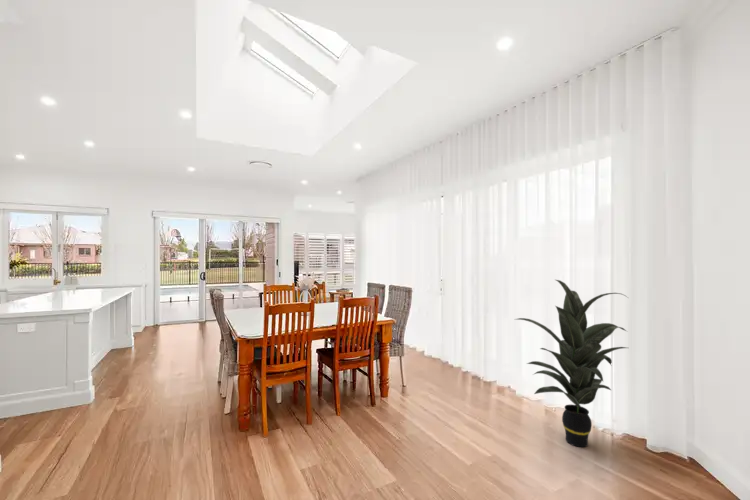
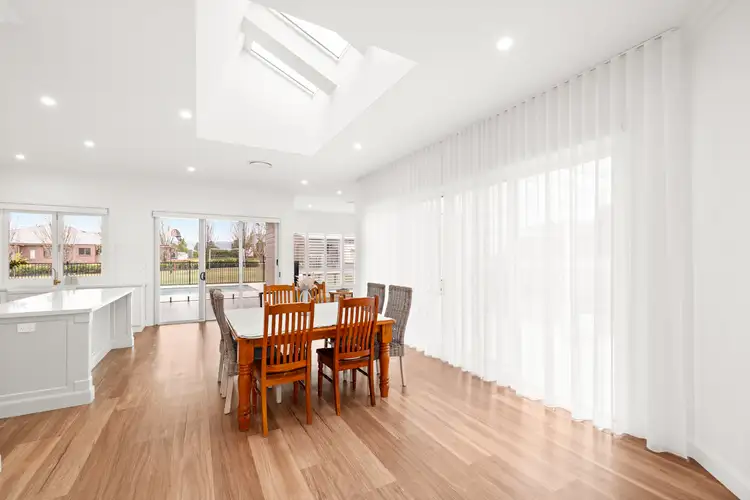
- indoor plant (573, 359)
